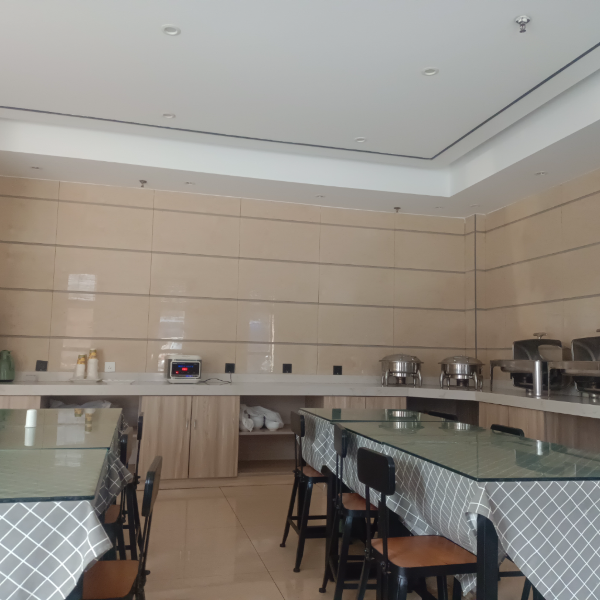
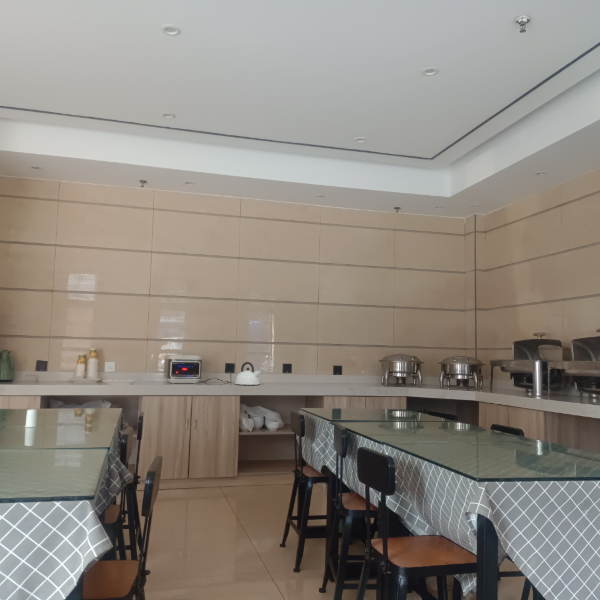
+ kettle (248, 373)
